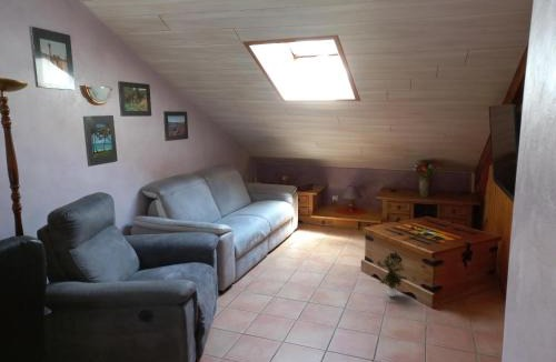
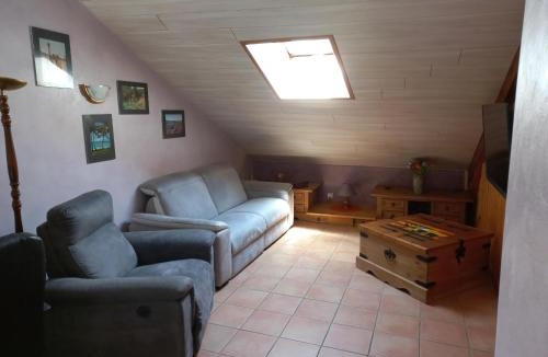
- potted plant (389, 275)
